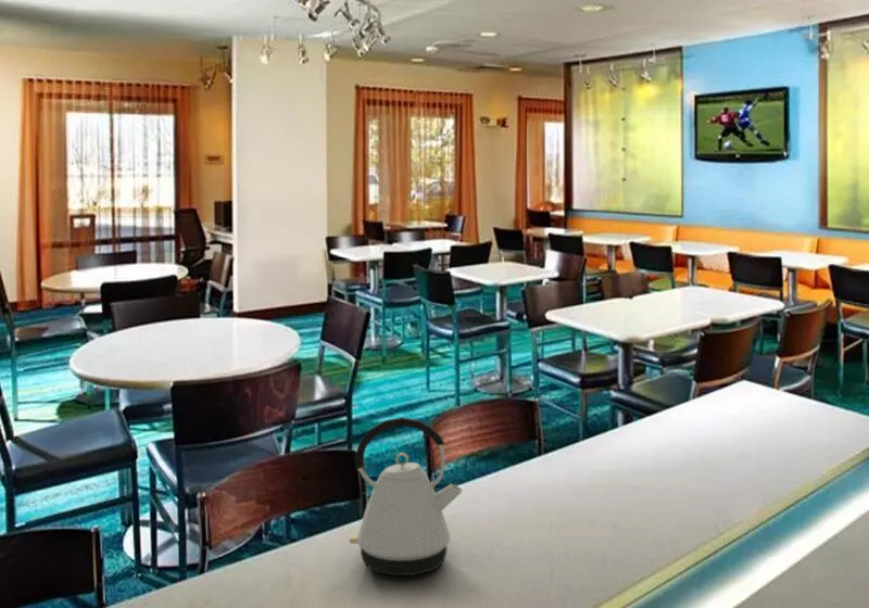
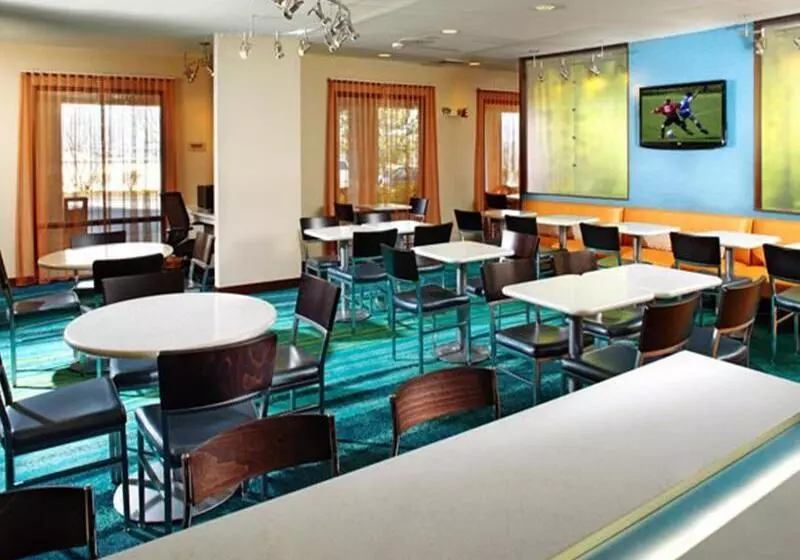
- kettle (405, 490)
